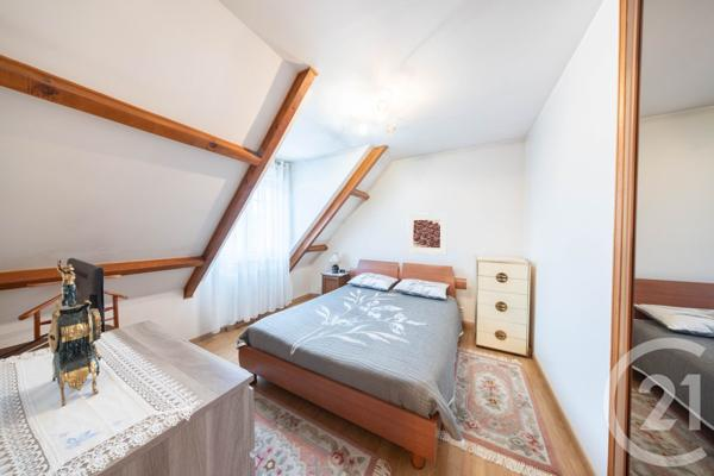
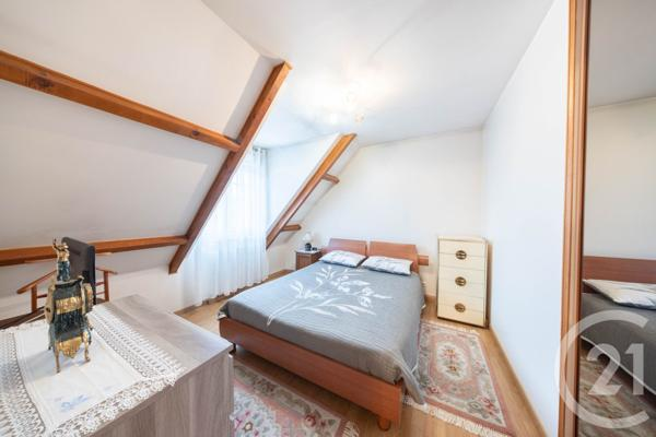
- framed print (426, 233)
